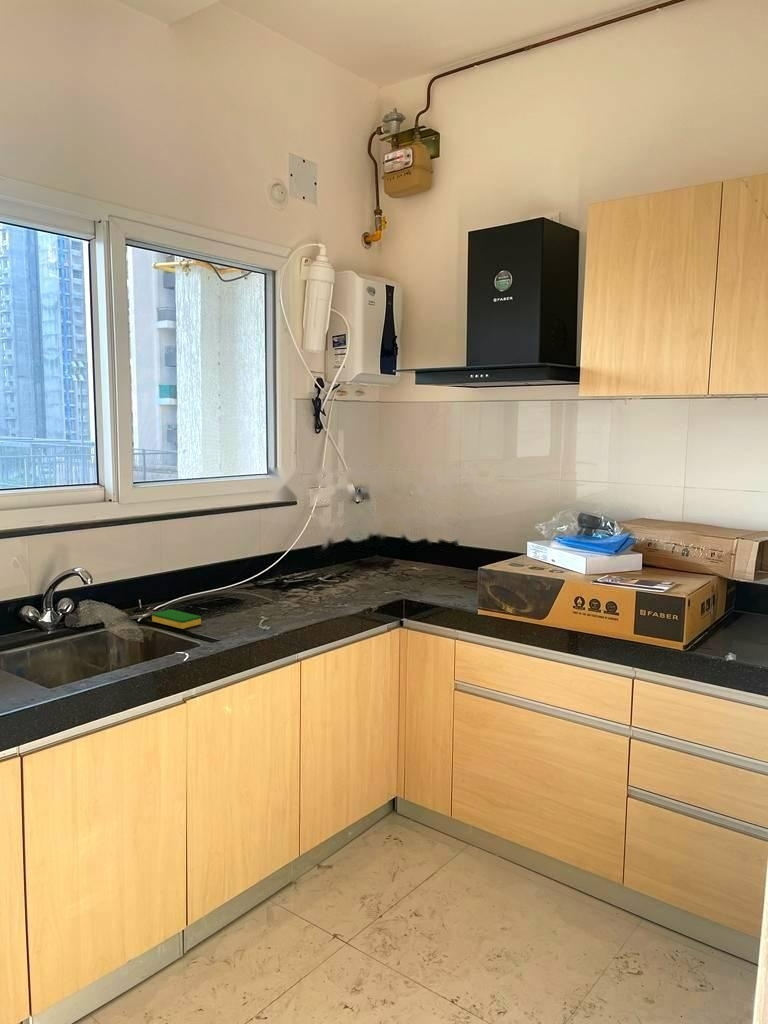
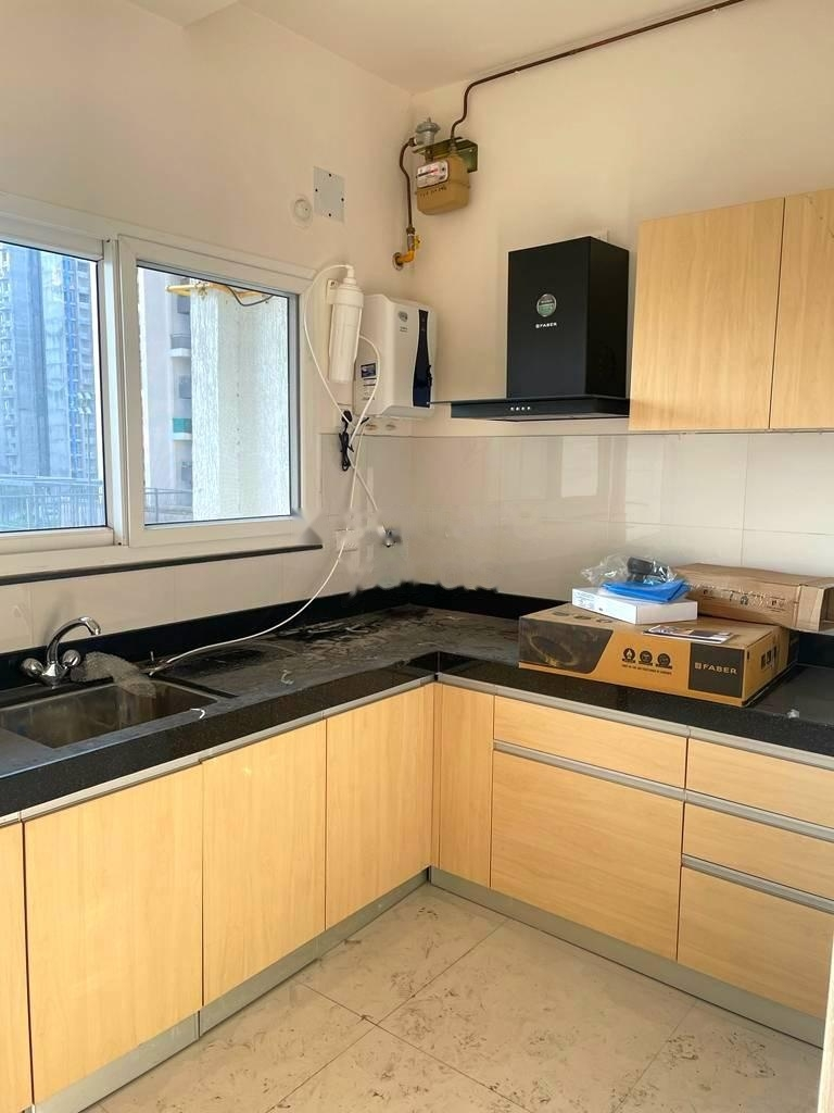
- dish sponge (176, 618)
